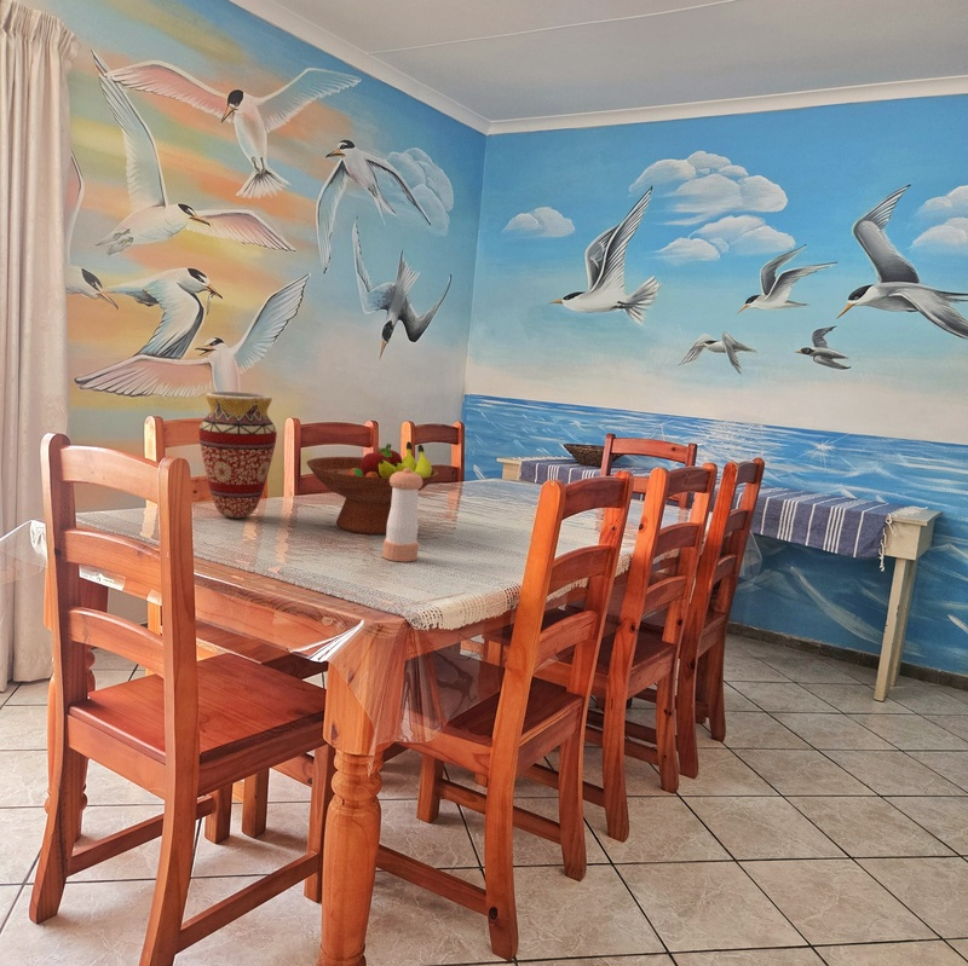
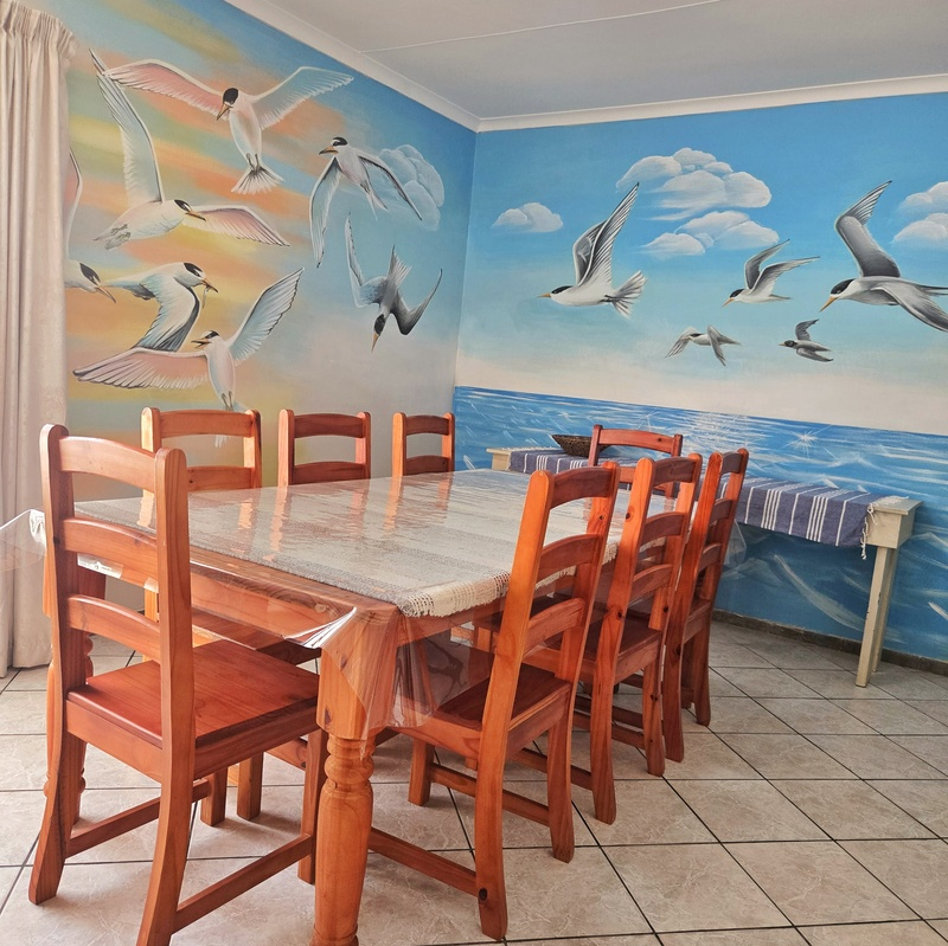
- fruit bowl (371, 485)
- pepper shaker (403, 513)
- vase (237, 456)
